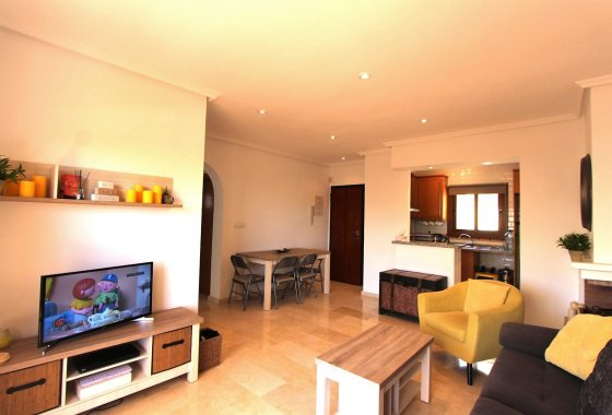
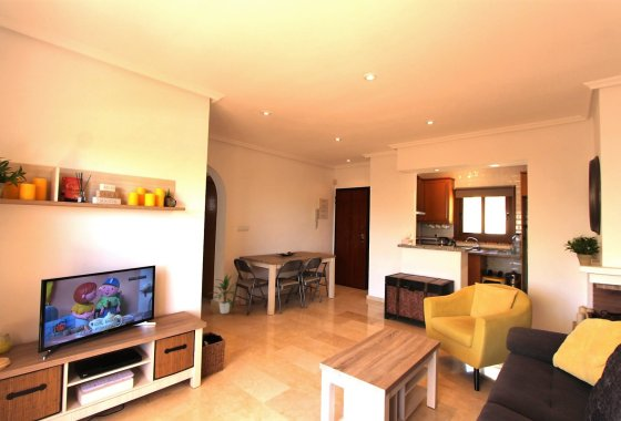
+ indoor plant (224, 294)
